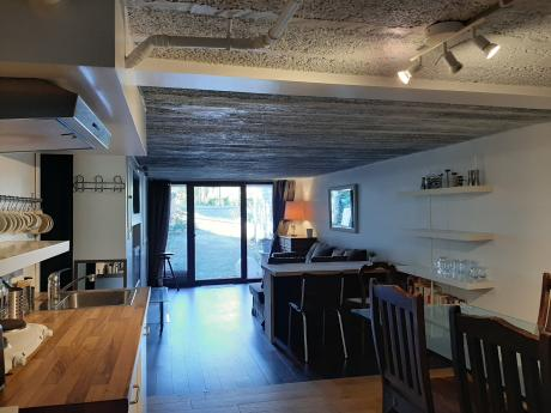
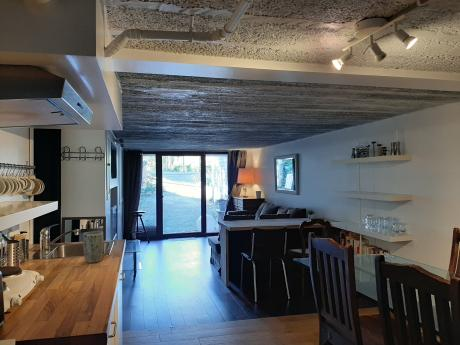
+ plant pot (93, 247)
